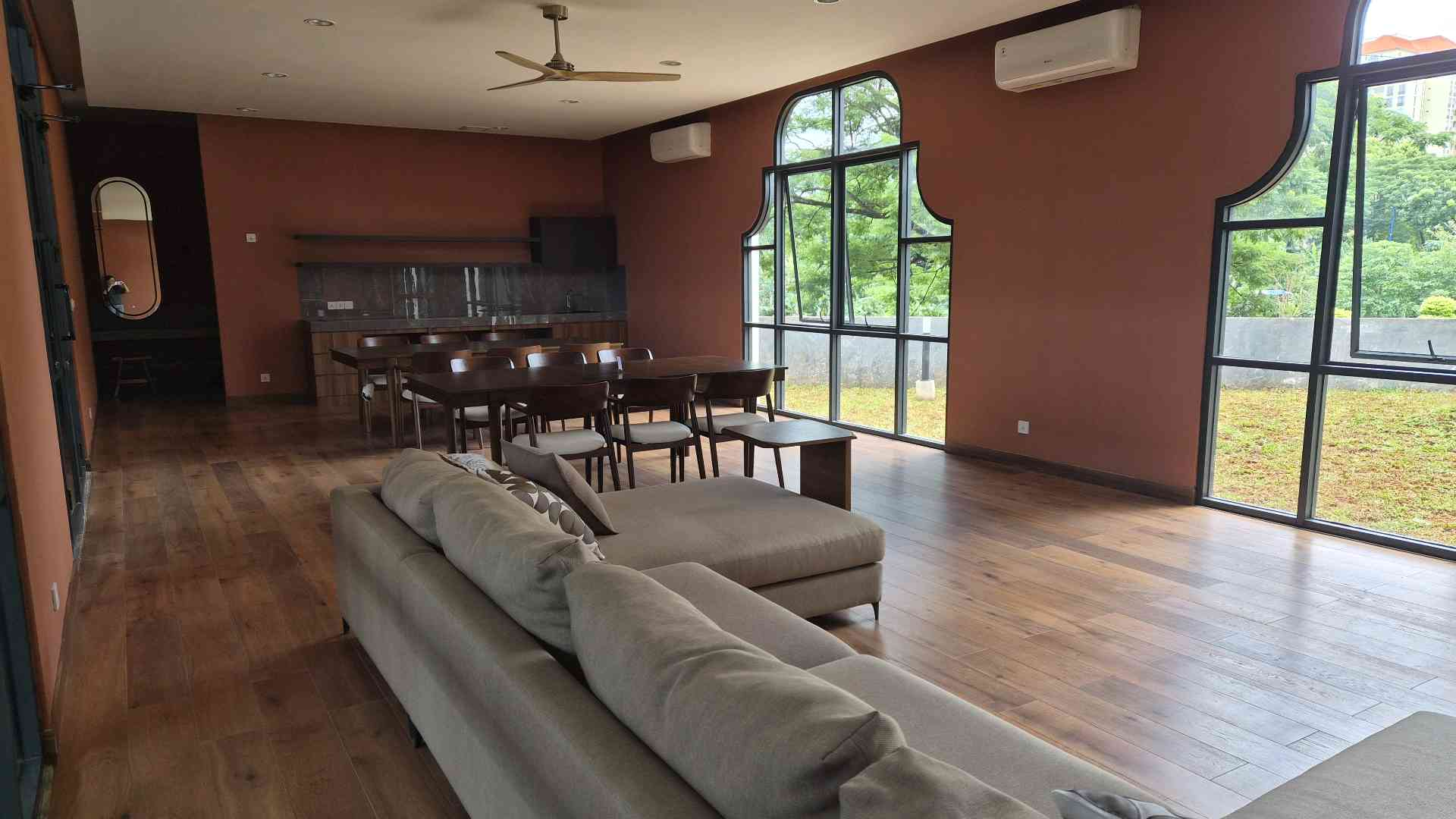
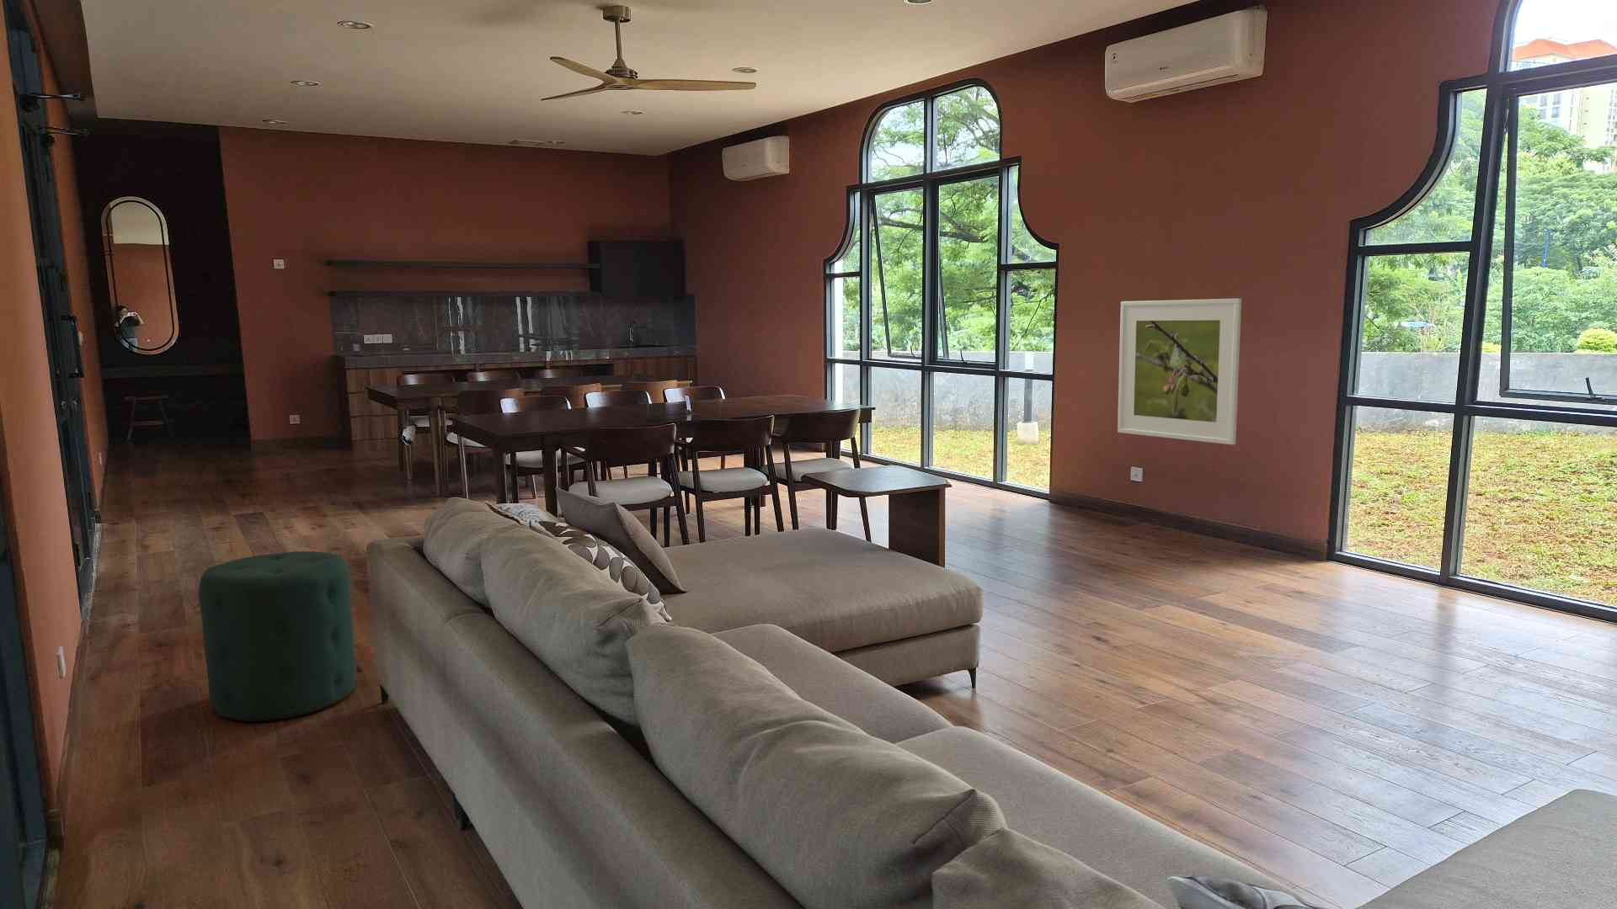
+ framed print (1175, 370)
+ ottoman (281, 630)
